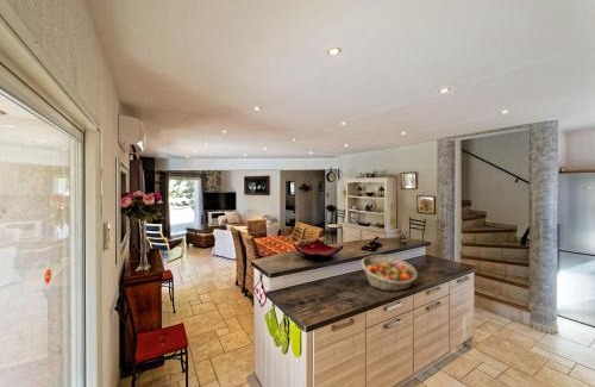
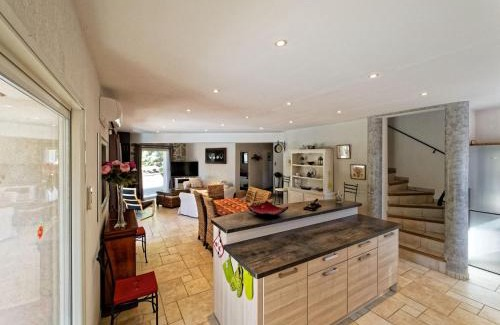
- fruit basket (388, 271)
